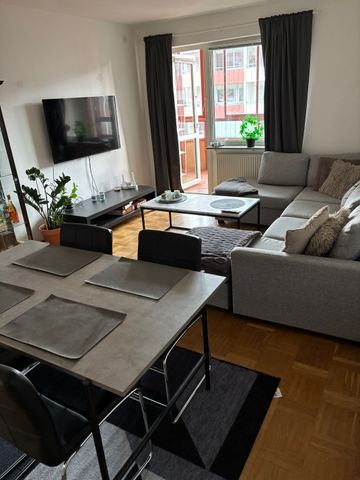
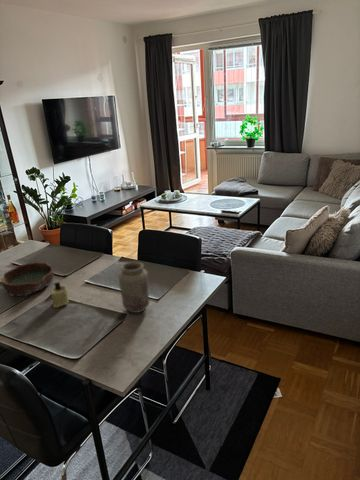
+ candle (58, 293)
+ vase (134, 287)
+ bowl (28, 278)
